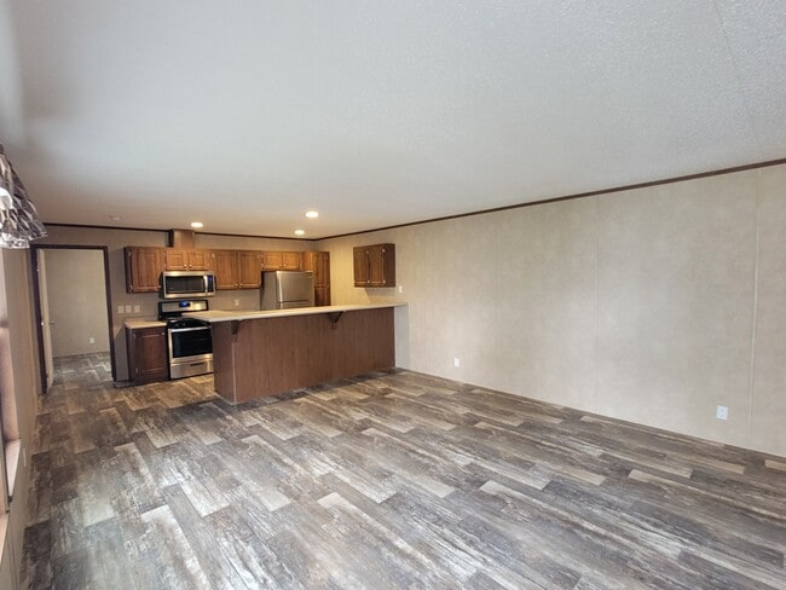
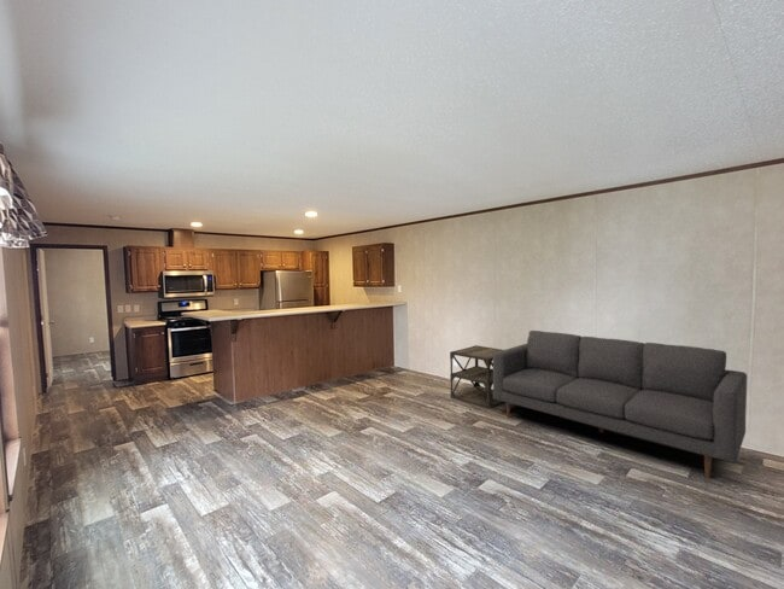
+ sofa (602, 386)
+ side table (481, 374)
